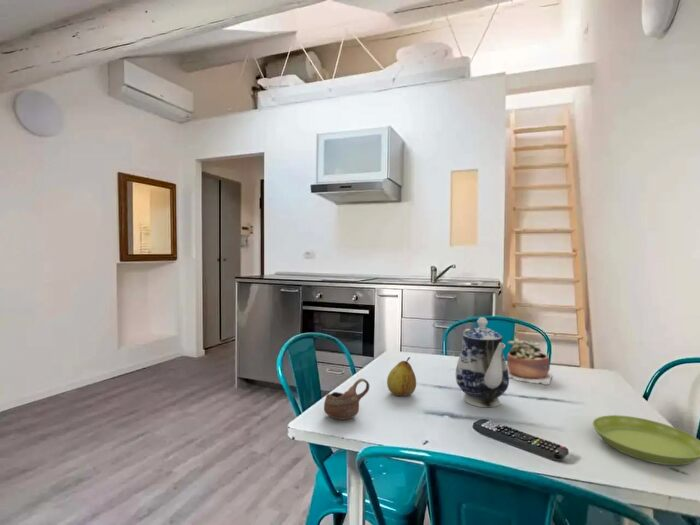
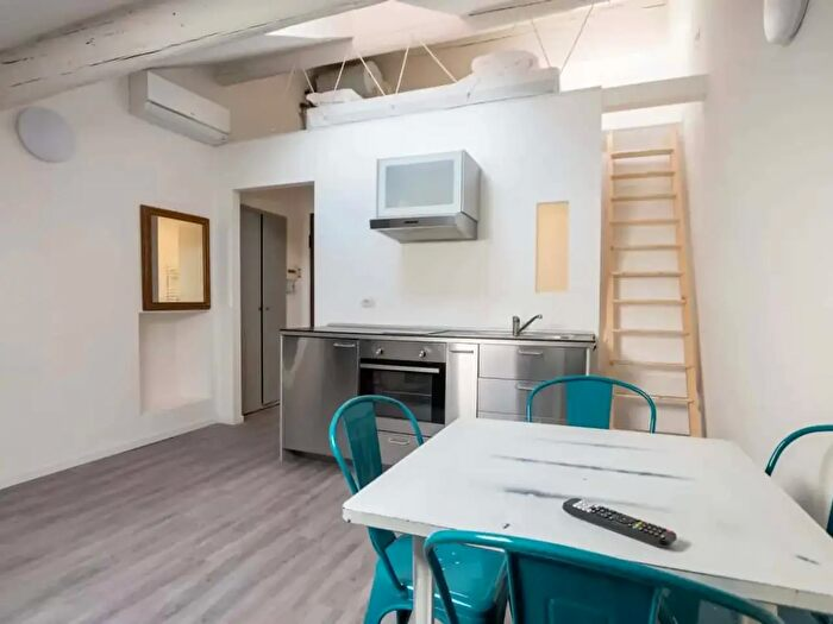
- cup (346, 399)
- teapot (481, 359)
- succulent plant (527, 358)
- fruit (401, 374)
- saucer (645, 440)
